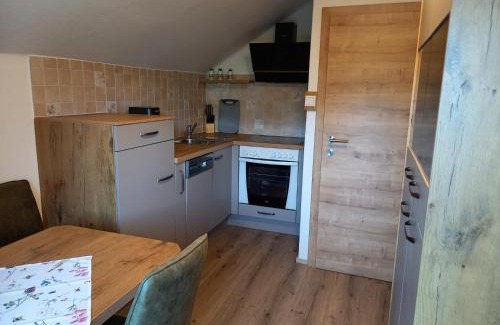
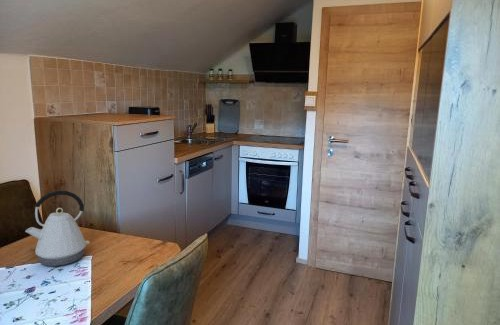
+ kettle (58, 225)
